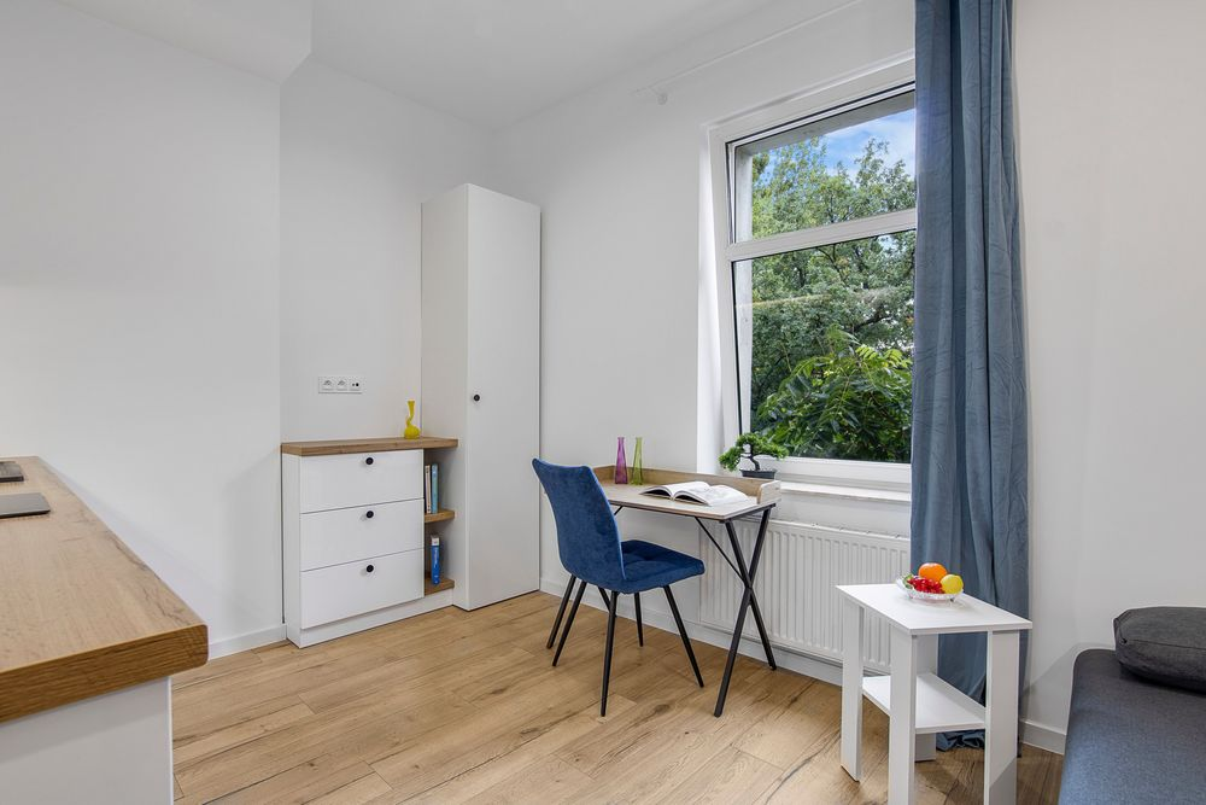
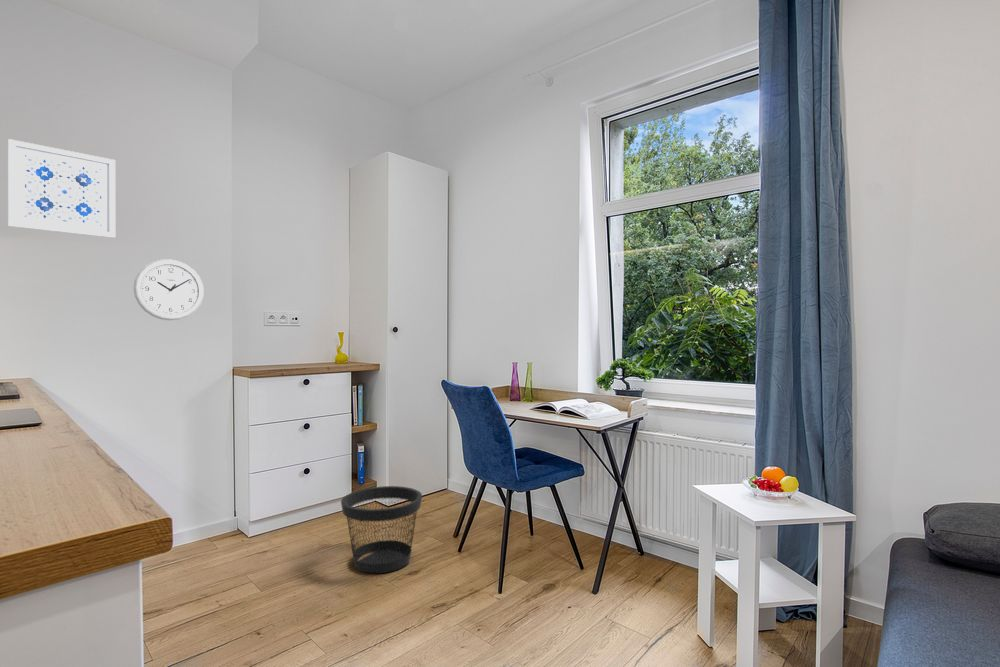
+ wastebasket (382, 529)
+ wall clock (170, 289)
+ wall art (64, 191)
